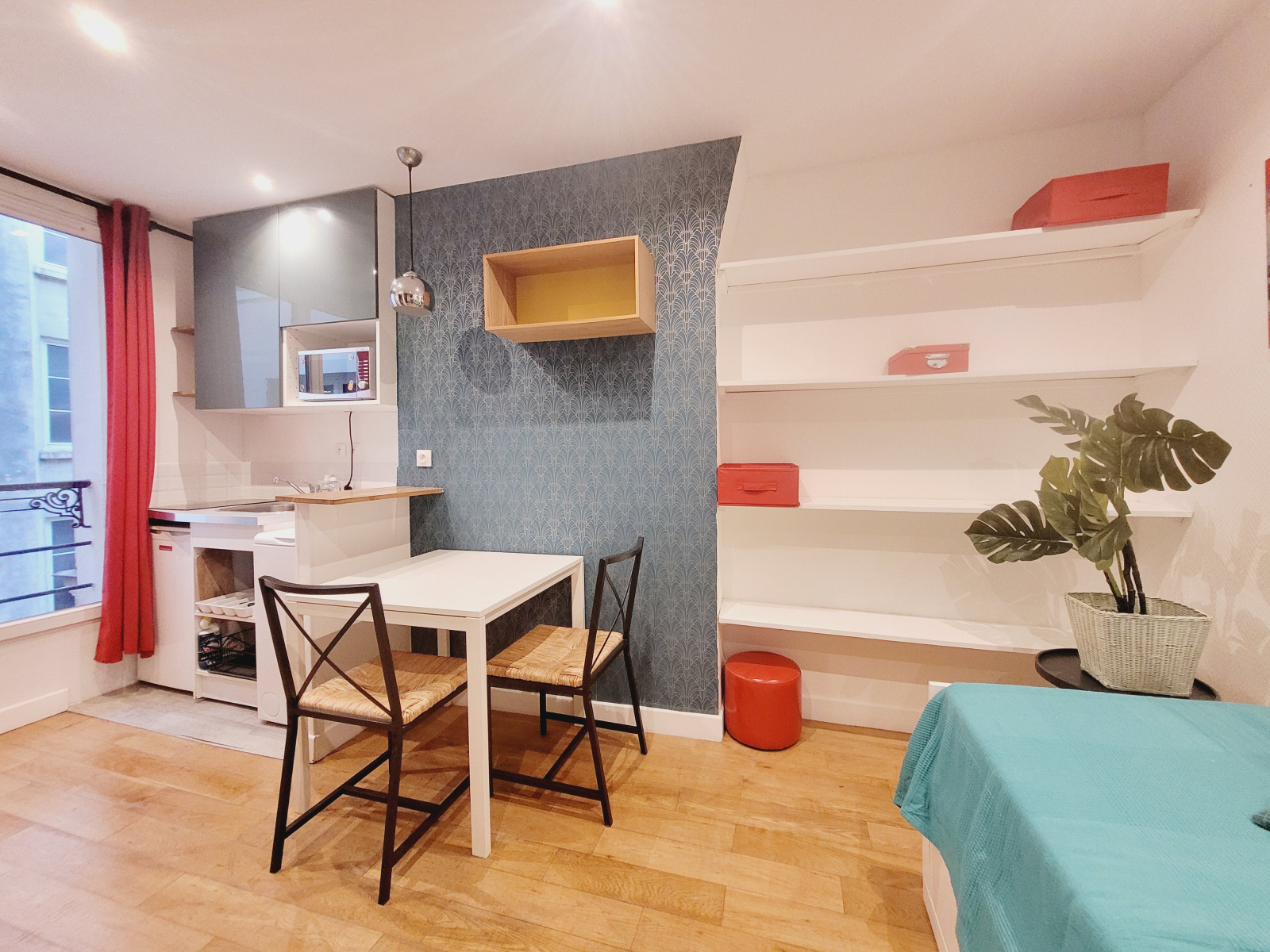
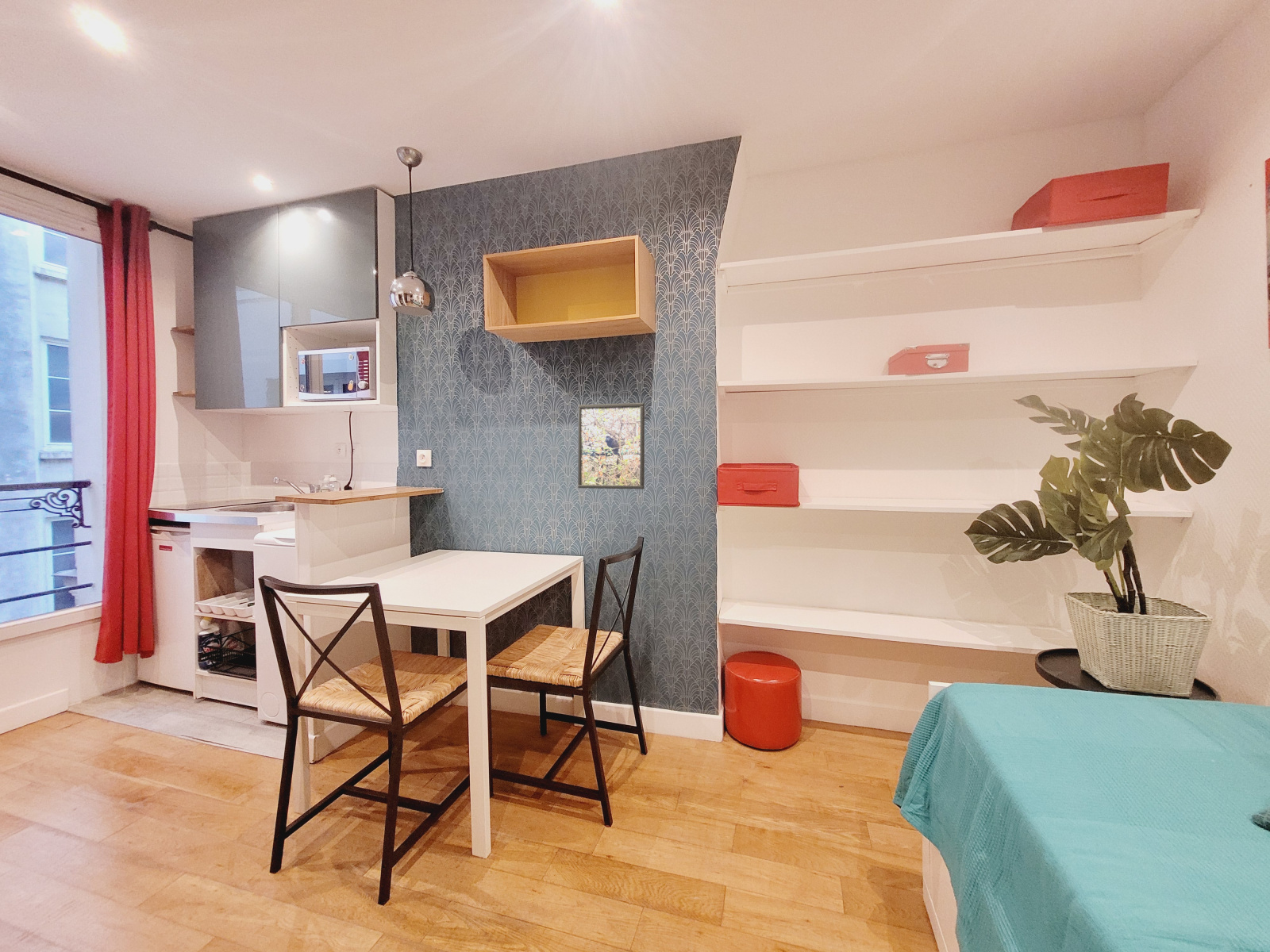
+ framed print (610, 446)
